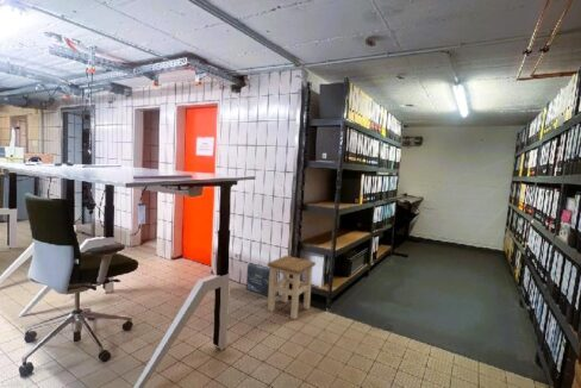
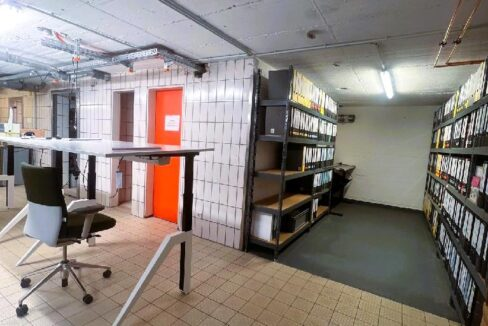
- stool (292, 283)
- box (262, 280)
